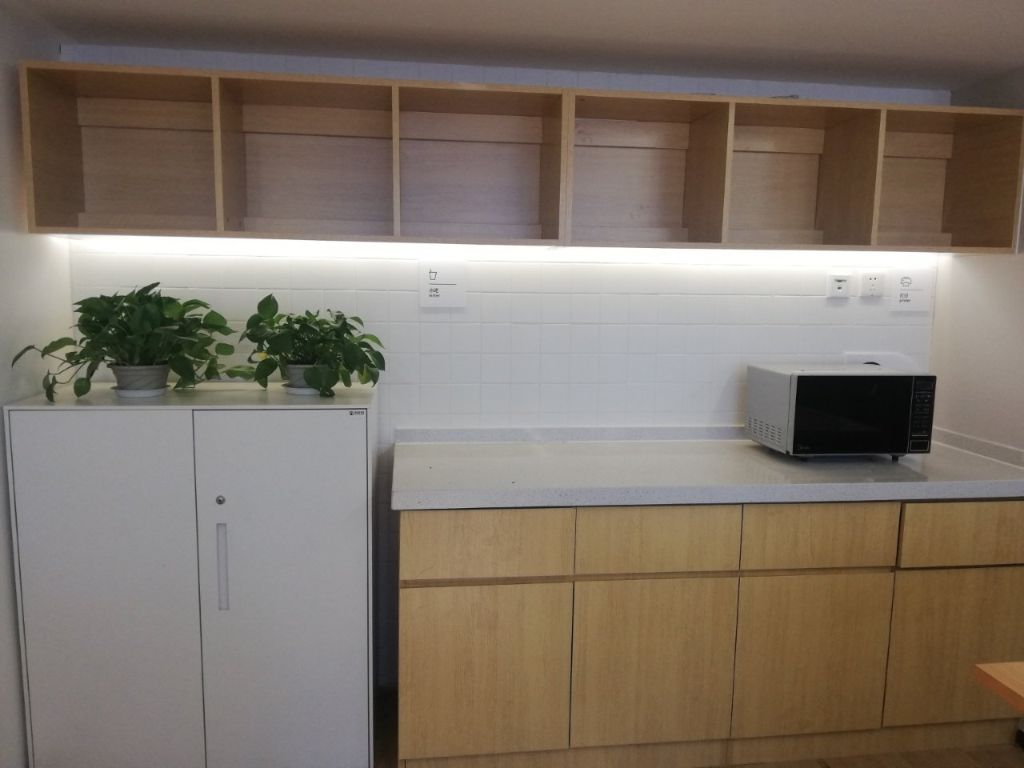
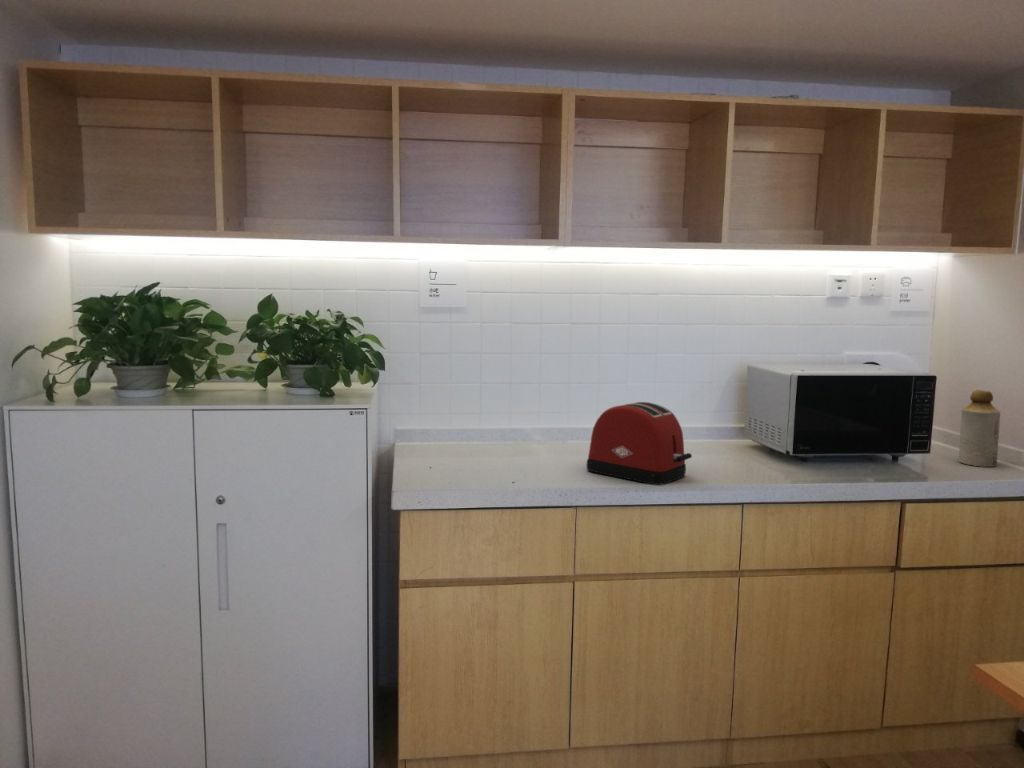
+ bottle (980, 427)
+ toaster (637, 438)
